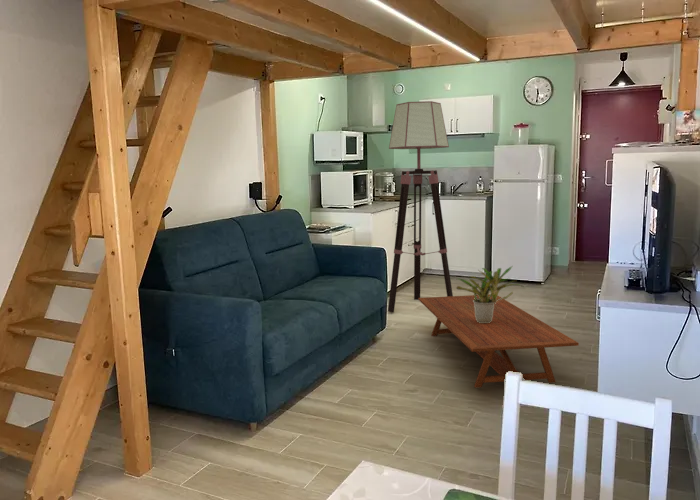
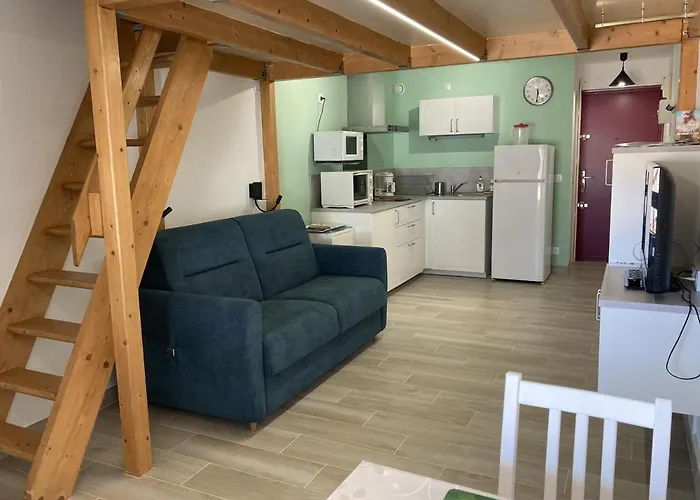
- potted plant (488, 293)
- floor lamp (419, 206)
- coffee table (485, 336)
